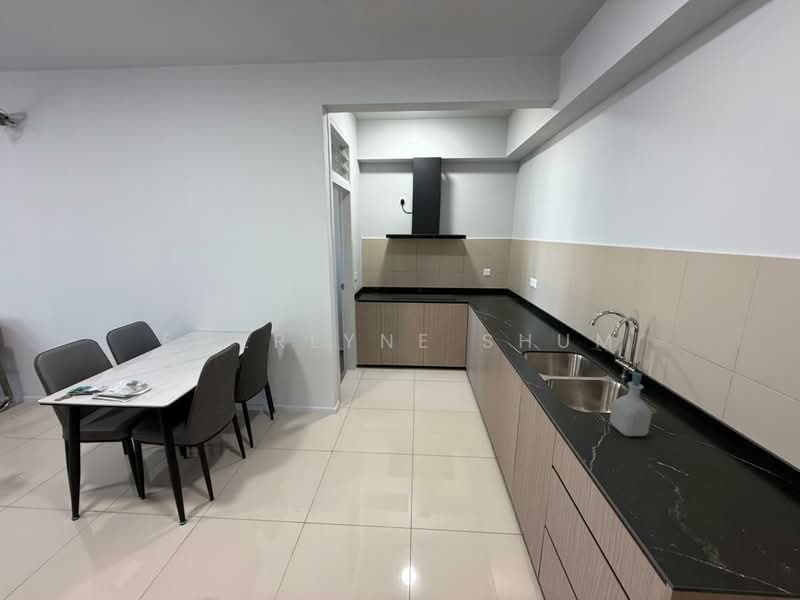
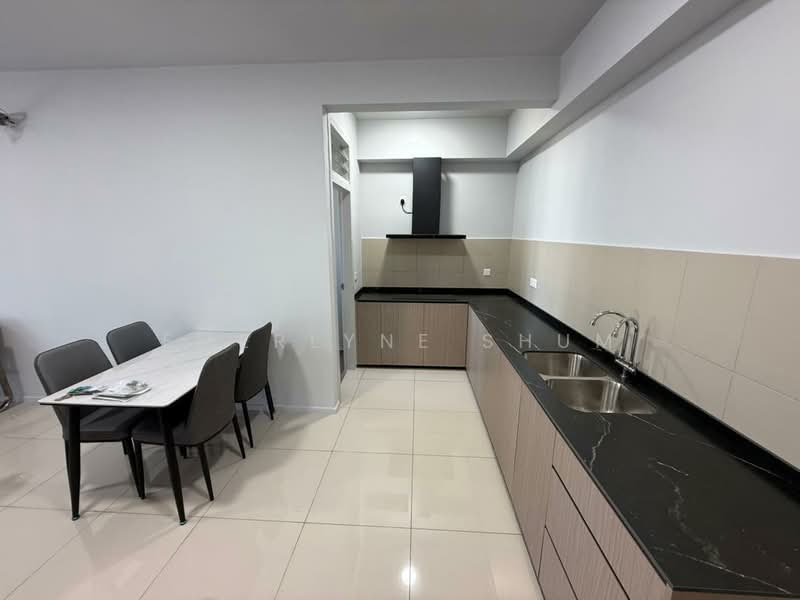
- soap bottle (632, 402)
